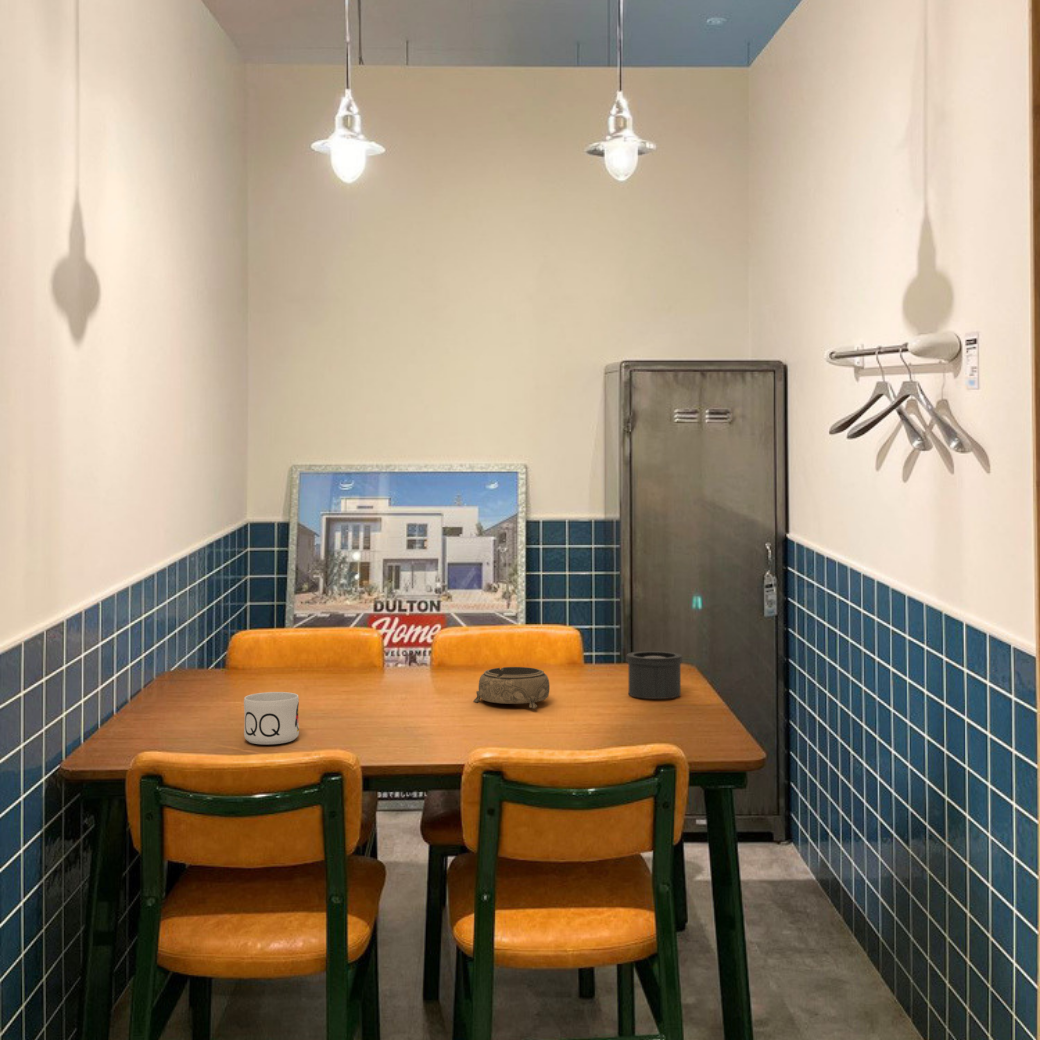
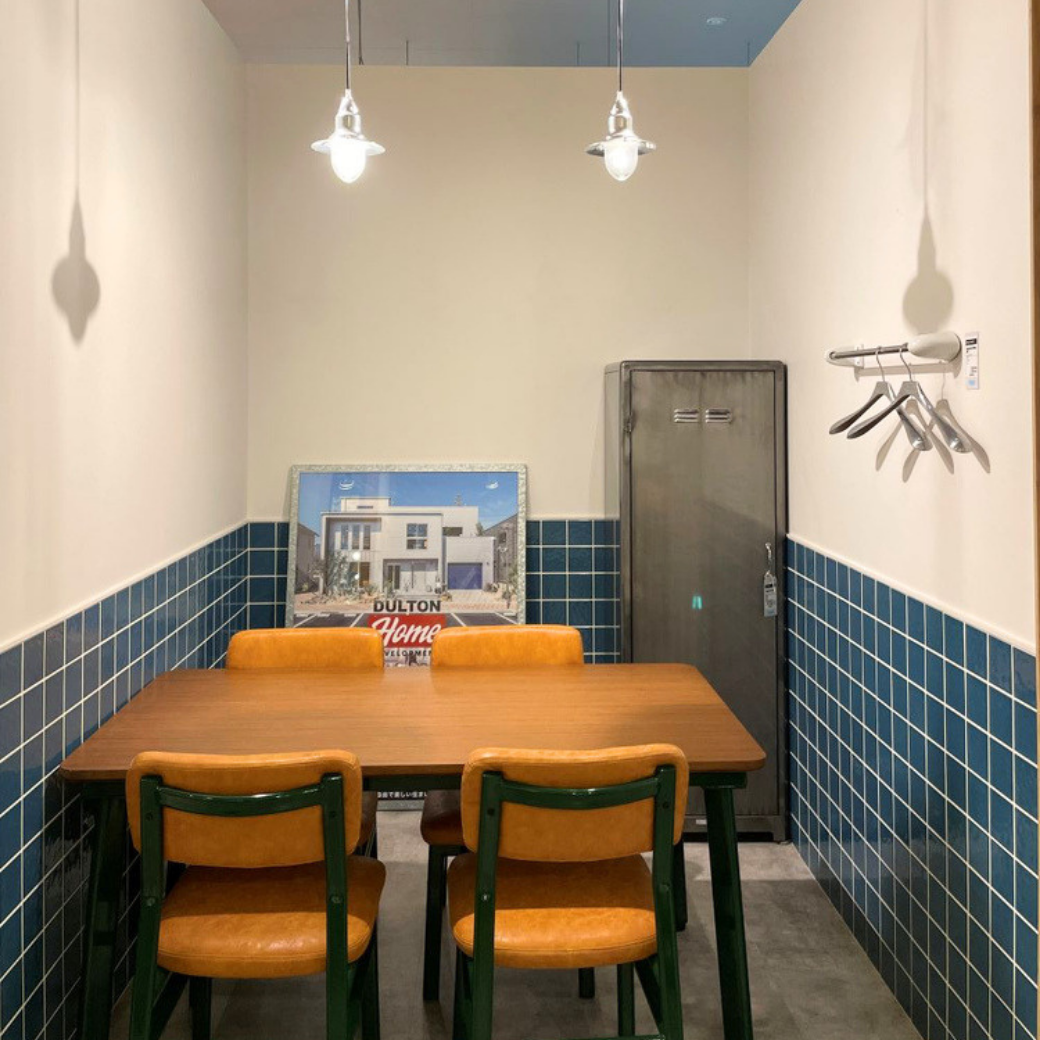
- speaker (654, 674)
- mug (267, 716)
- decorative bowl (515, 686)
